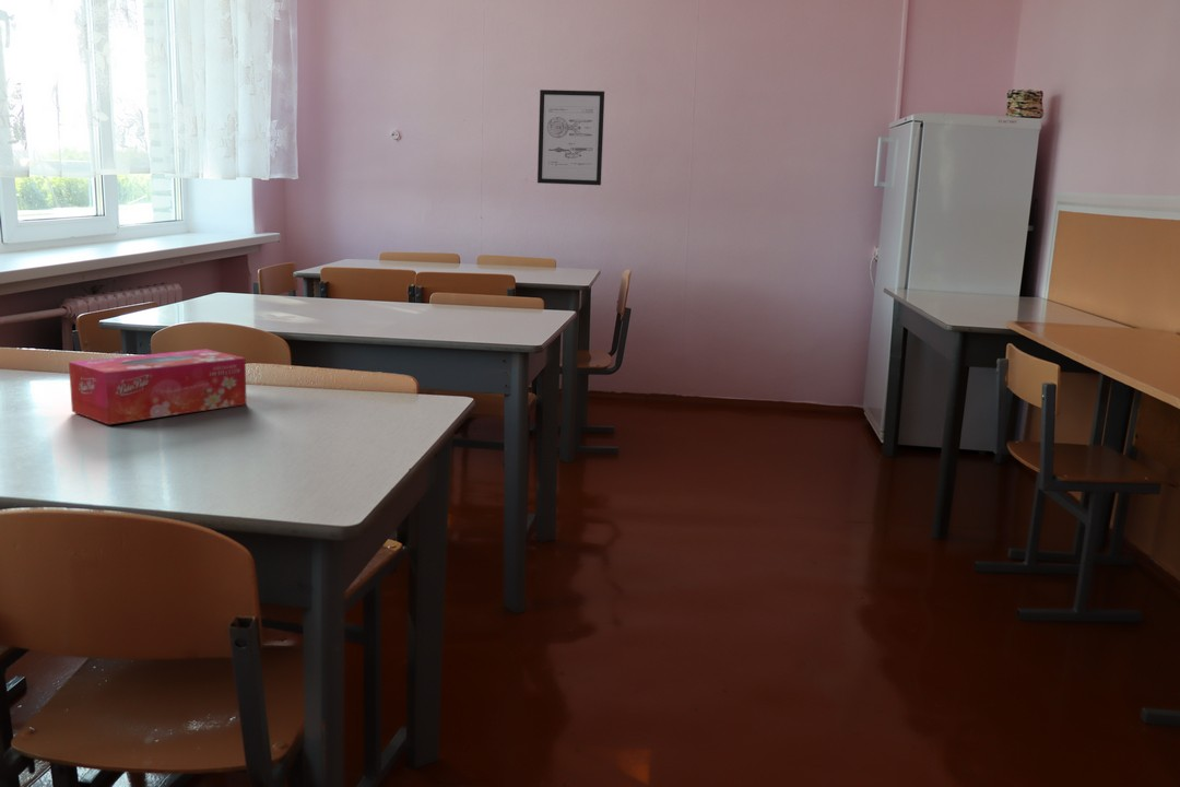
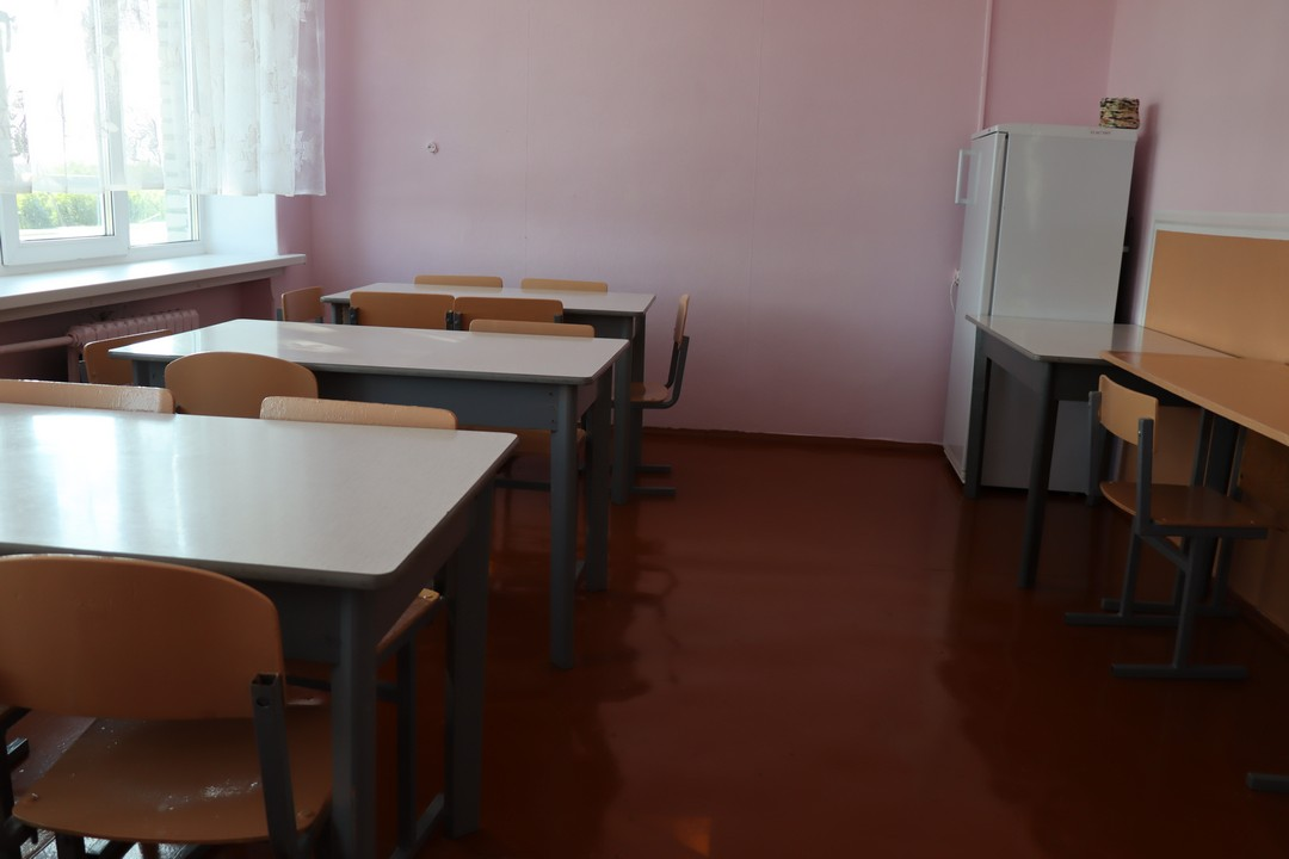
- tissue box (161, 384)
- wall art (570, 138)
